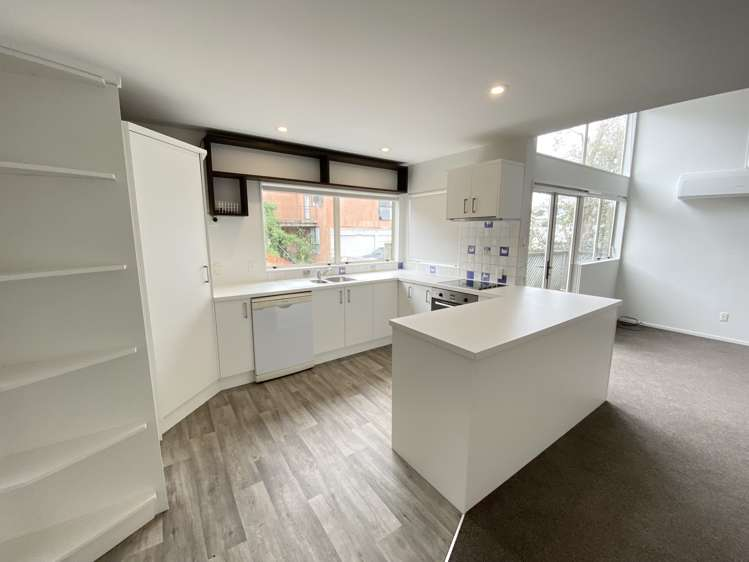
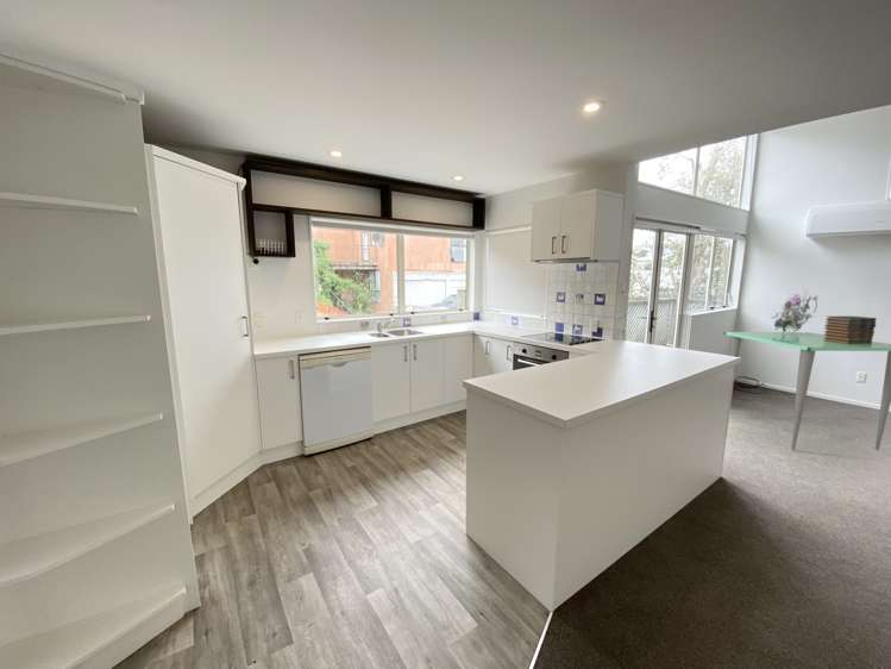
+ bouquet (798, 308)
+ book stack (848, 329)
+ dining table (801, 386)
